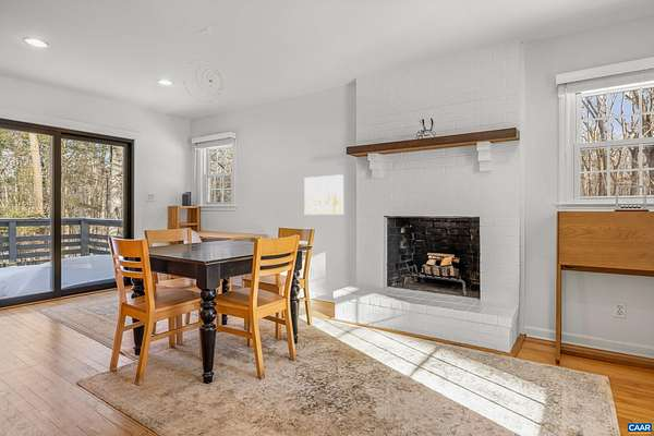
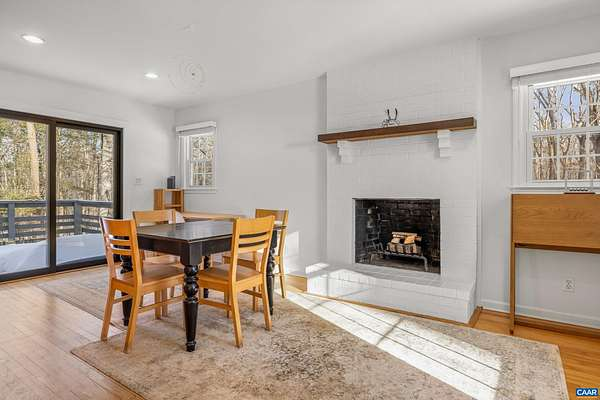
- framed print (323, 195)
